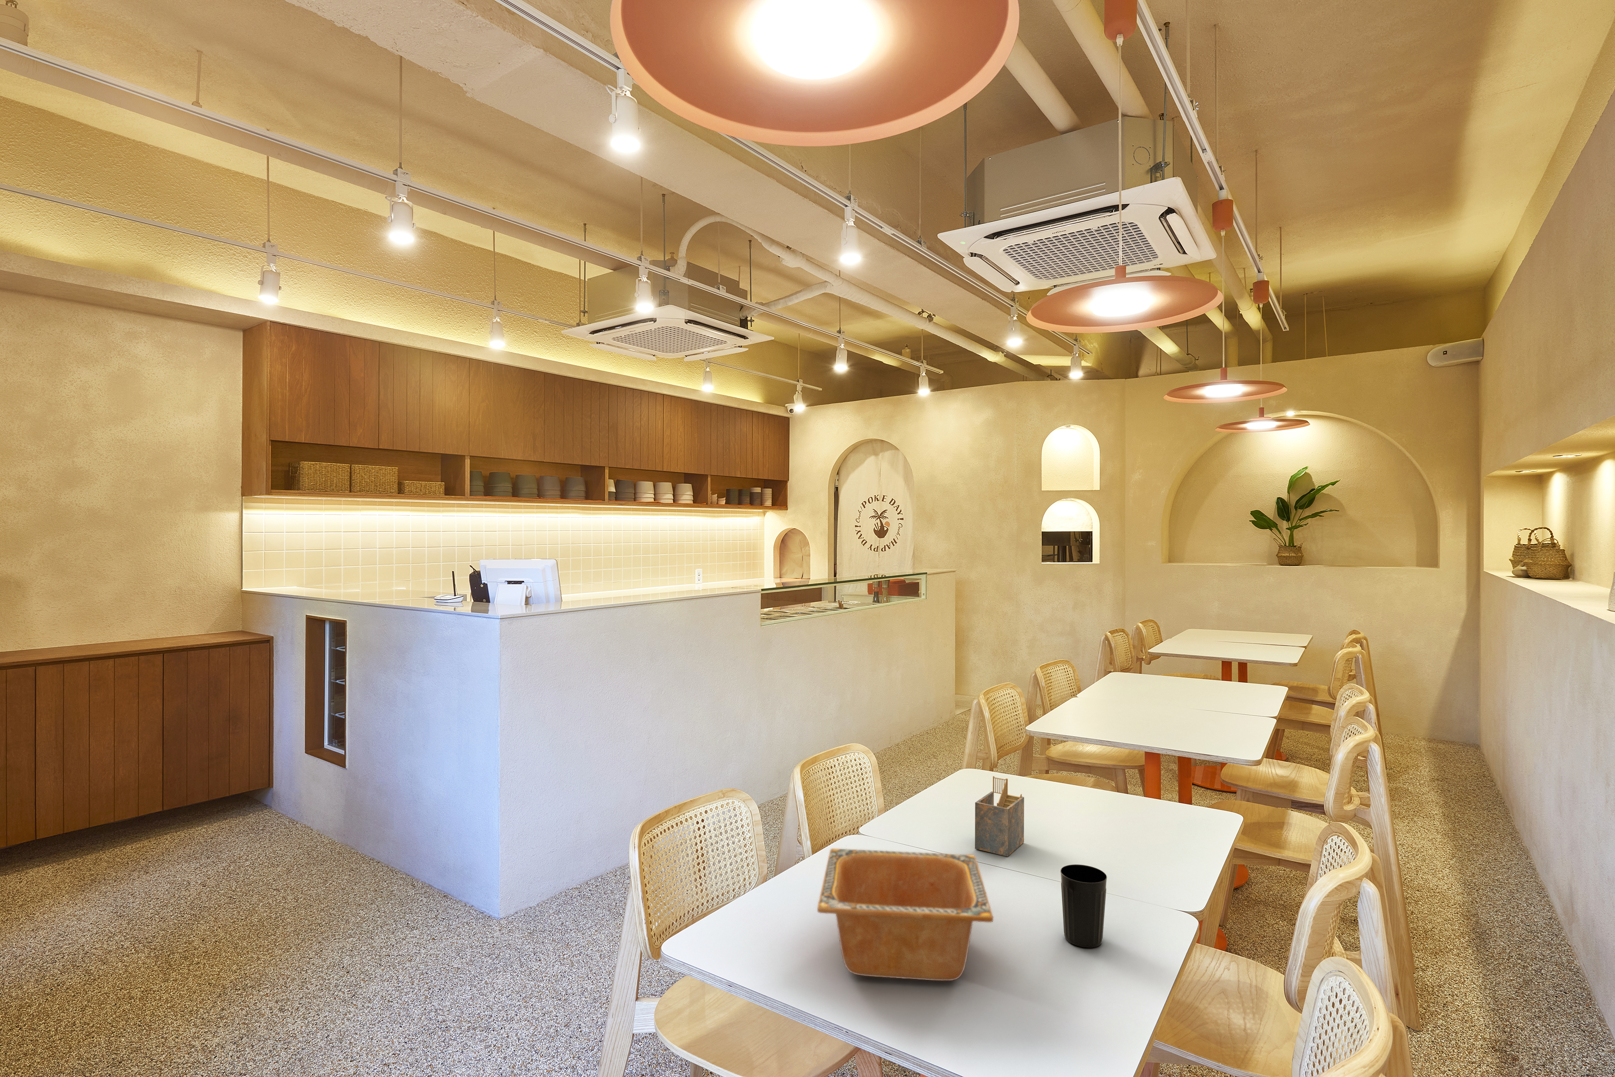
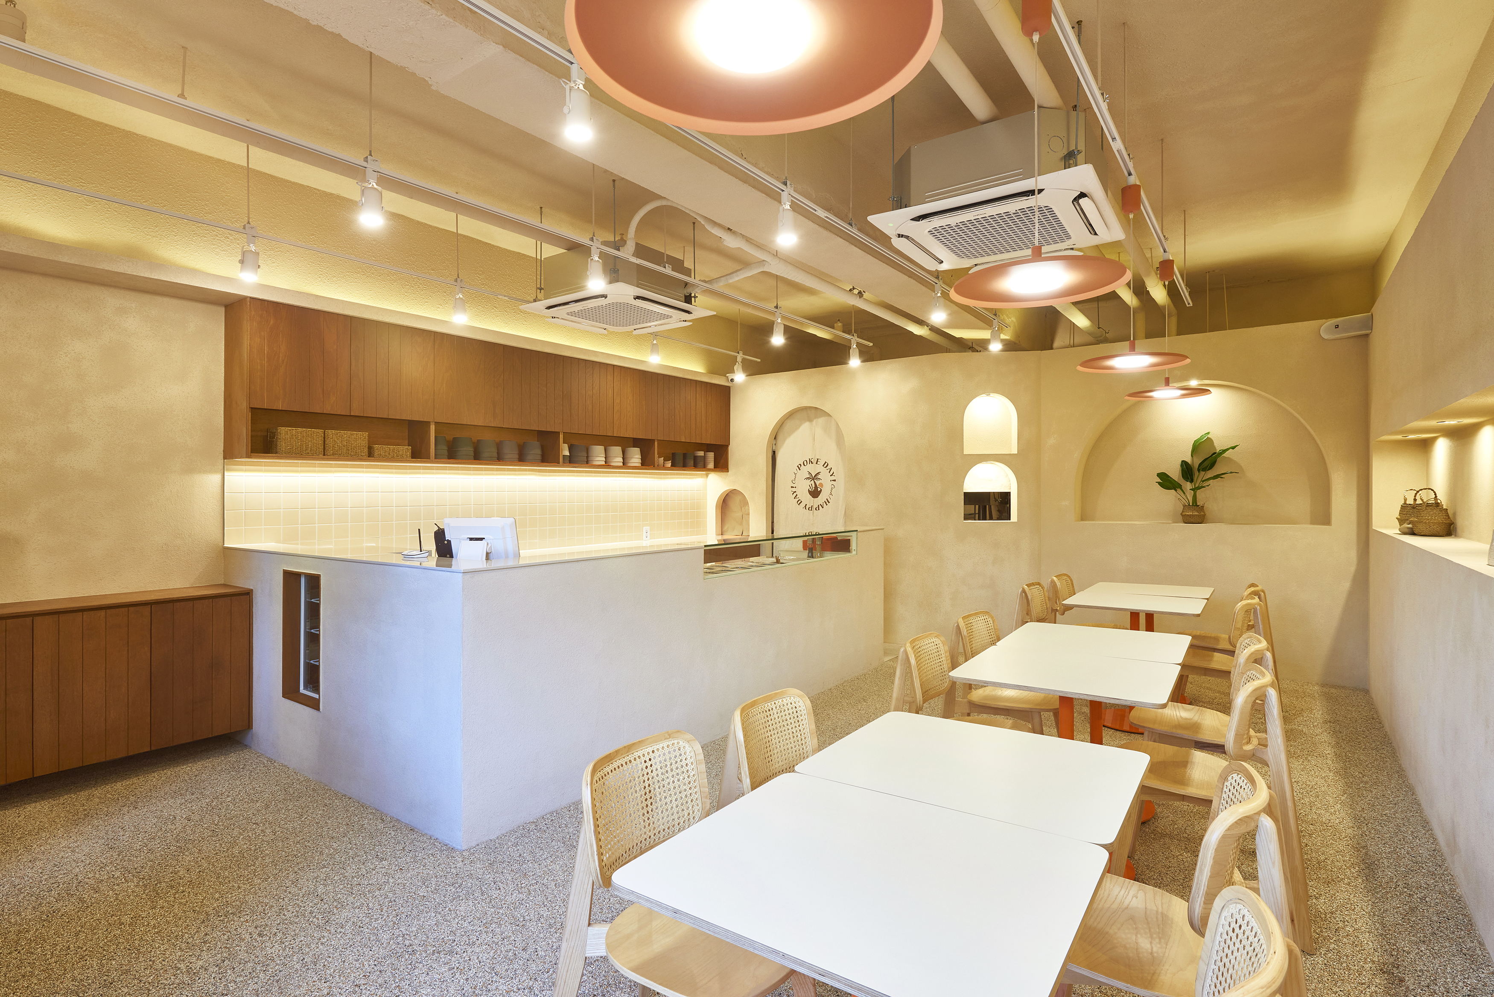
- cup (1083, 906)
- serving bowl (903, 915)
- napkin holder (999, 814)
